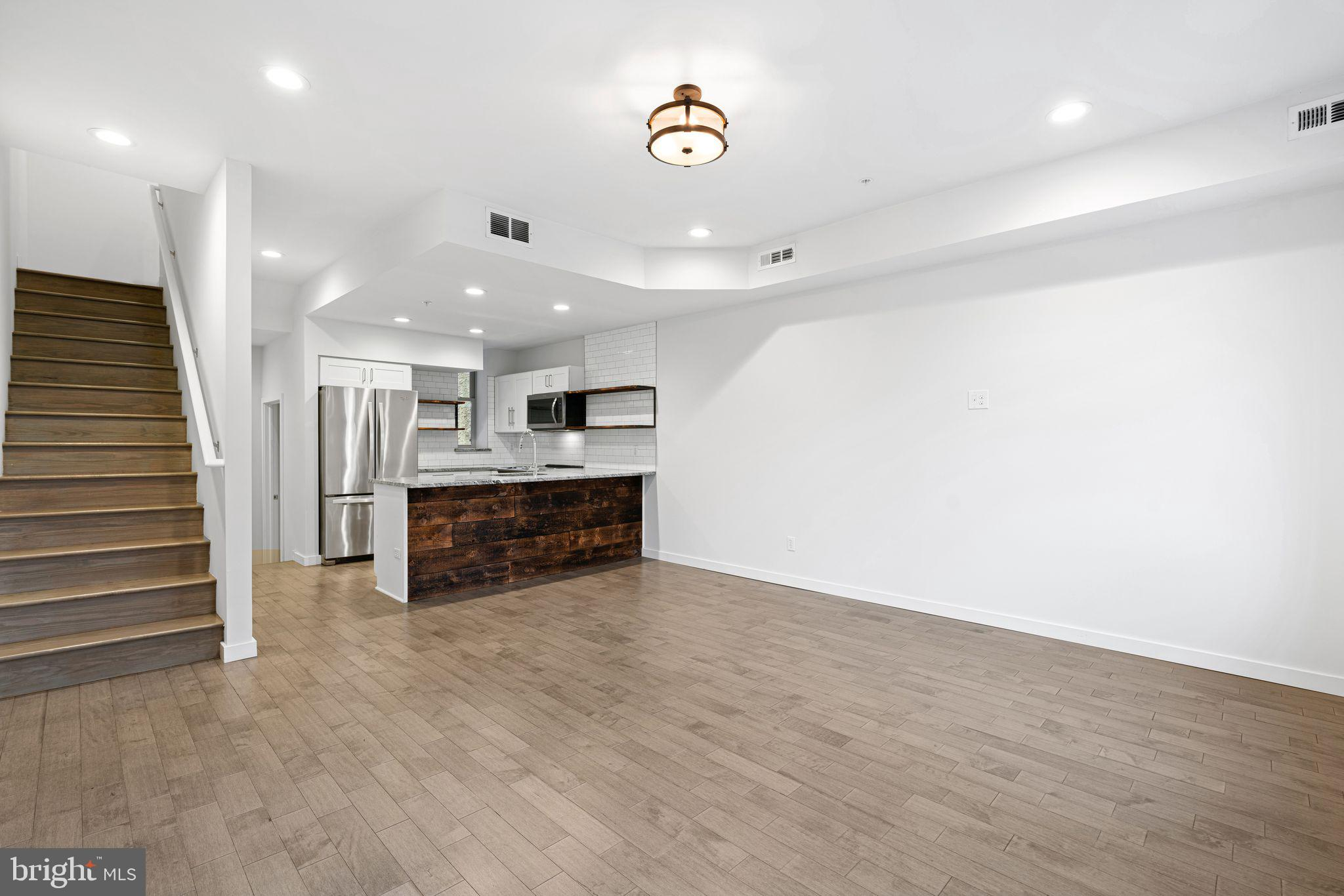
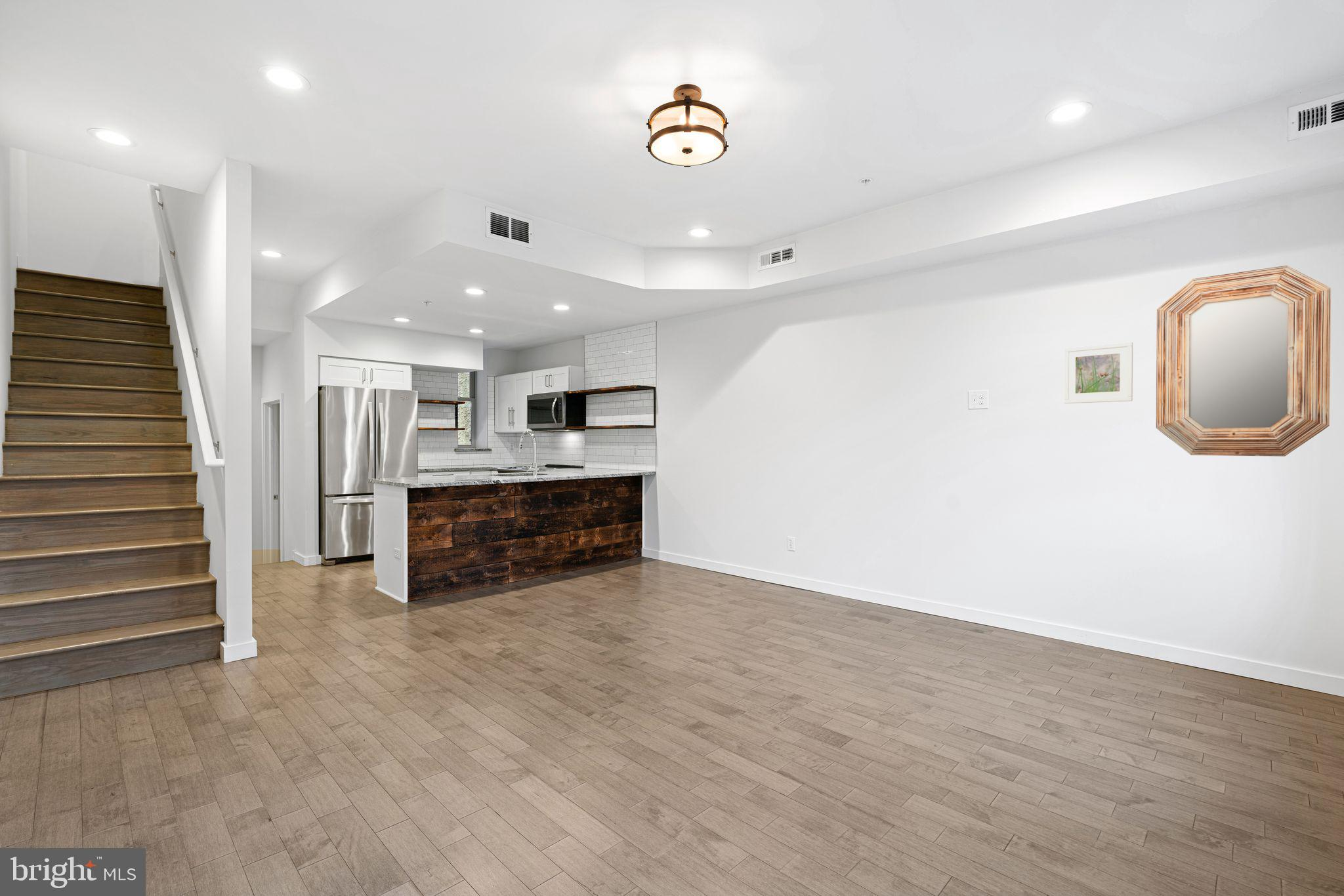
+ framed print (1097, 373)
+ home mirror (1236, 364)
